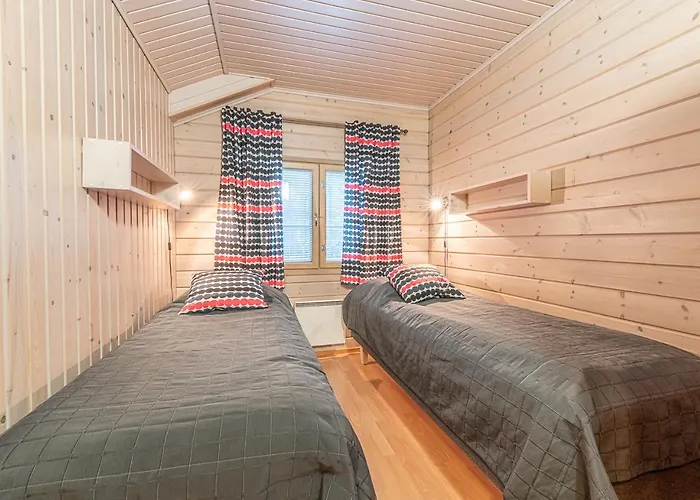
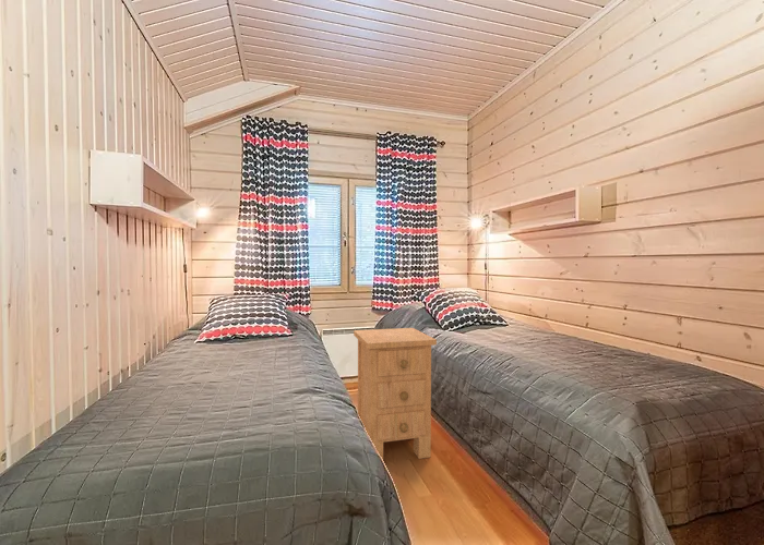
+ nightstand (393, 391)
